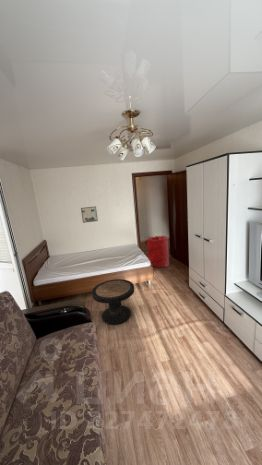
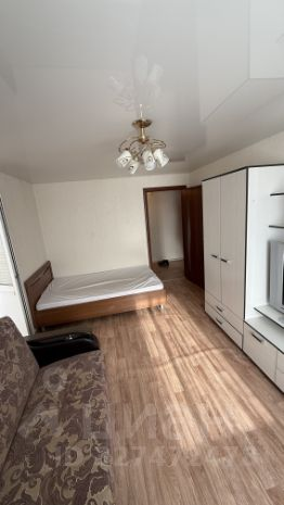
- laundry hamper (157, 250)
- side table (114, 301)
- wall art (89, 214)
